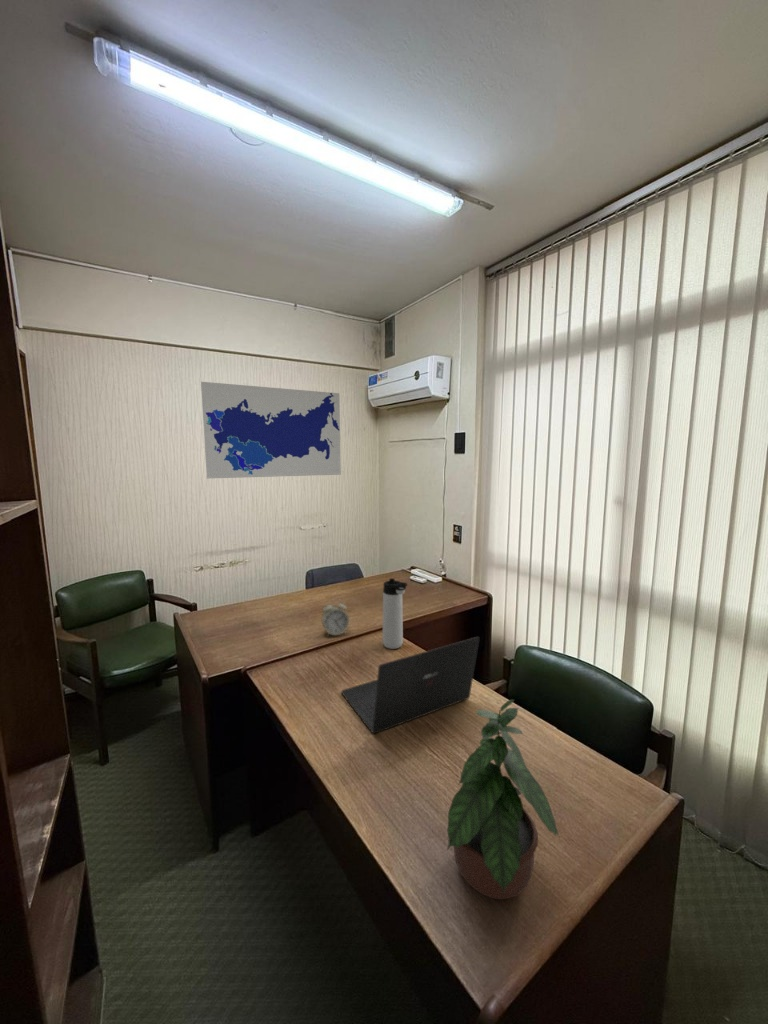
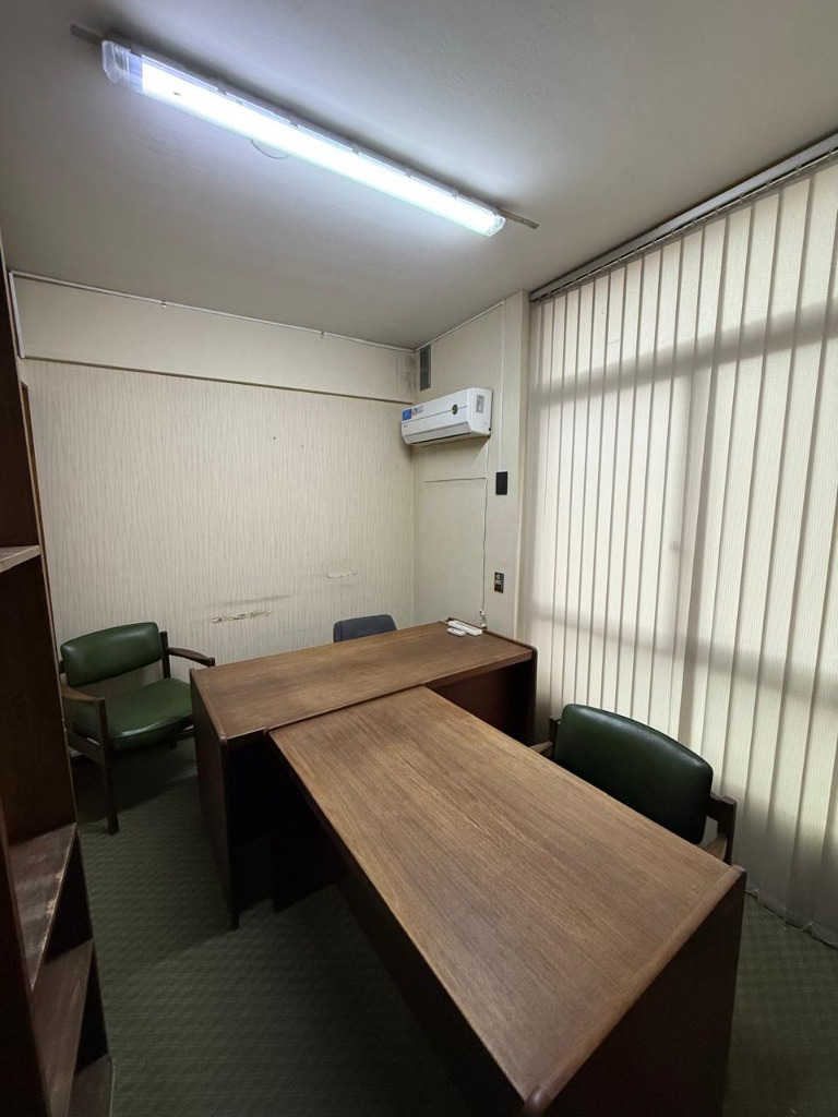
- thermos bottle (395, 614)
- laptop (407, 666)
- alarm clock (335, 617)
- map (277, 432)
- potted plant (500, 791)
